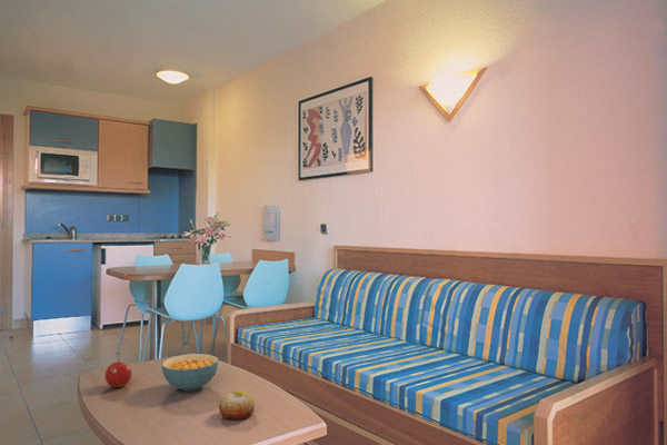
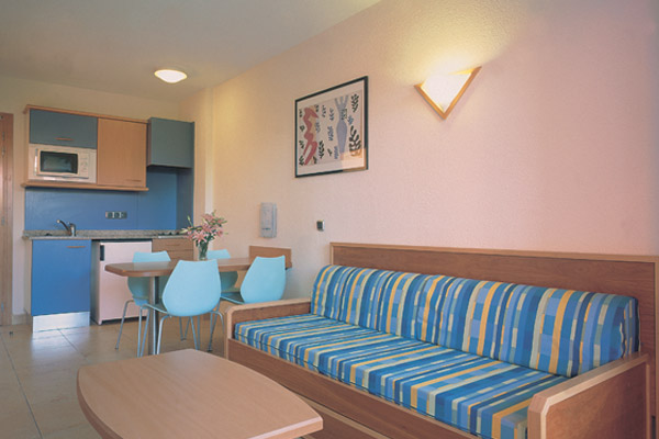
- fruit (118, 373)
- cereal bowl (190, 374)
- fruit (236, 404)
